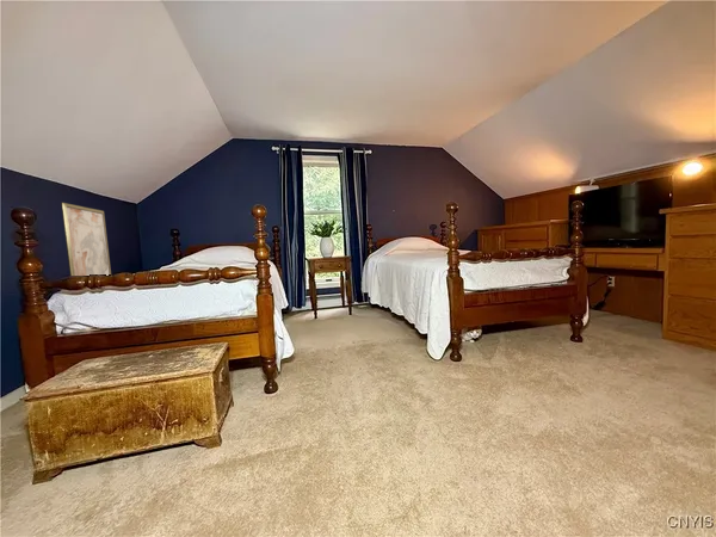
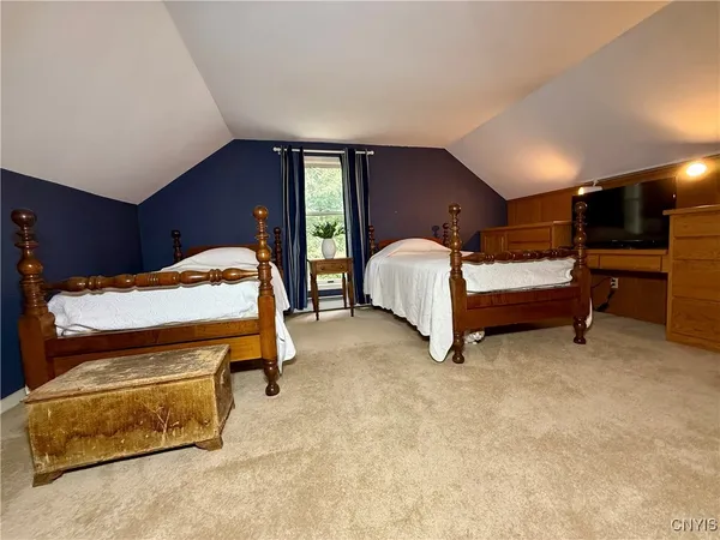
- wall art (90, 248)
